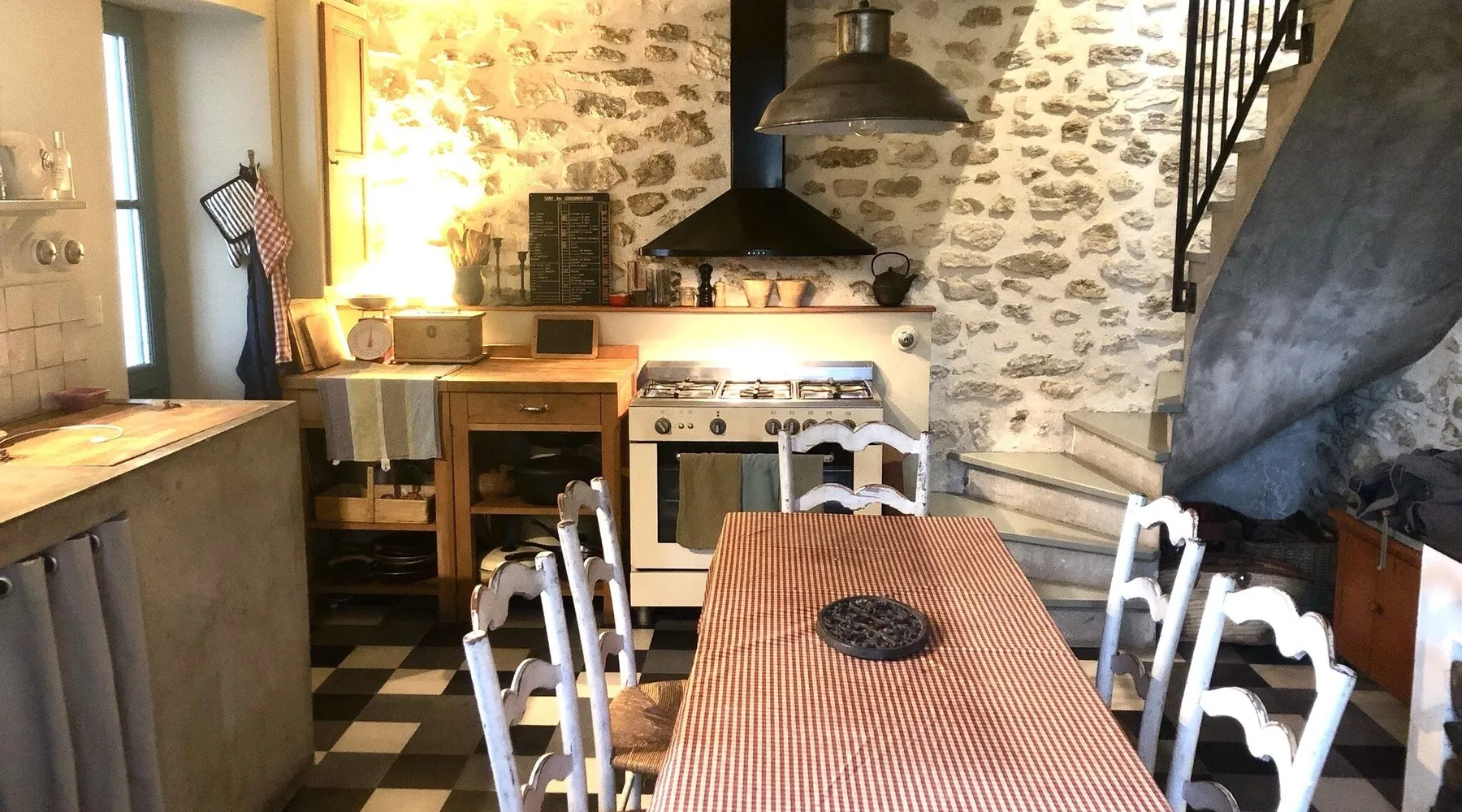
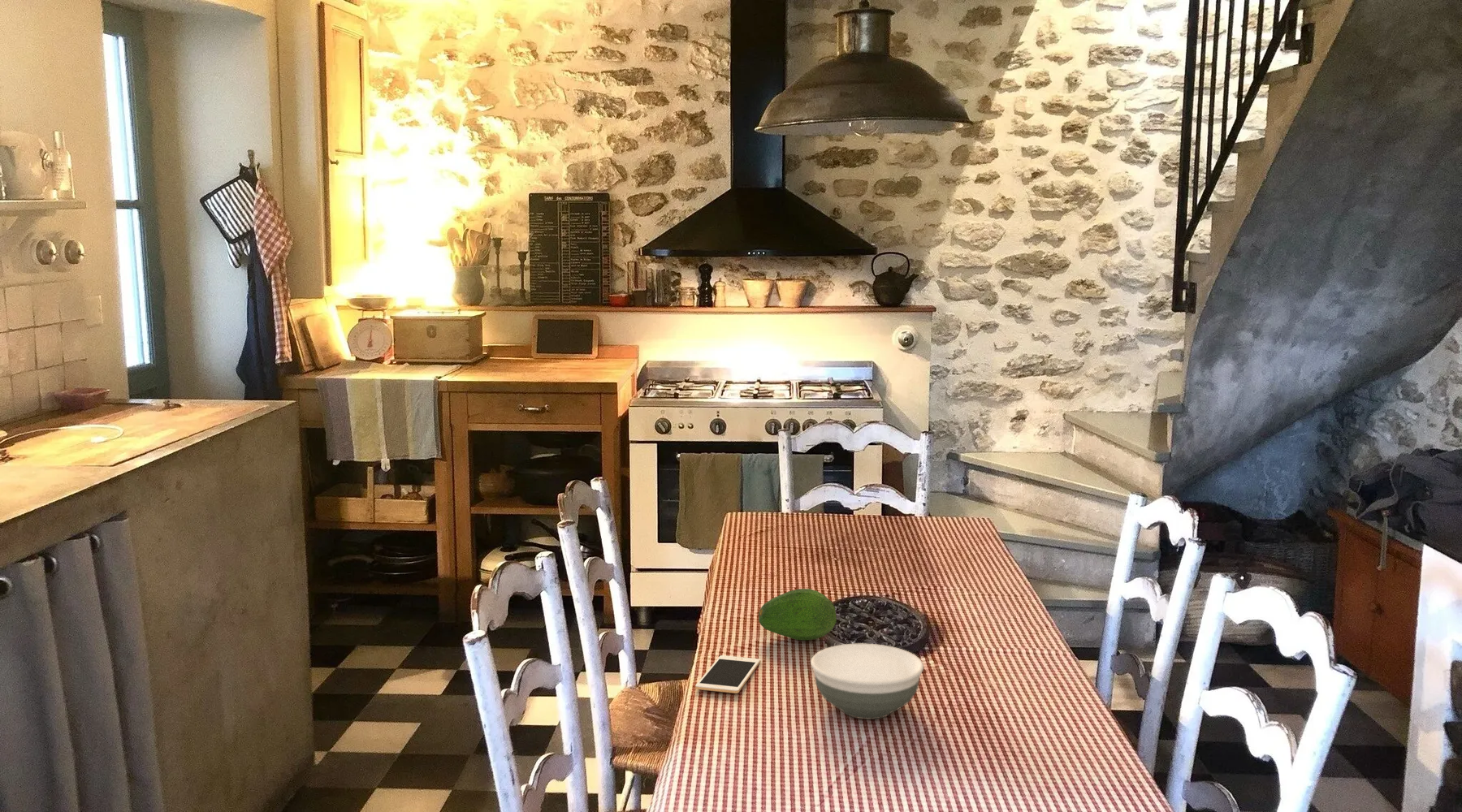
+ cell phone (729, 673)
+ bowl (866, 685)
+ fruit (797, 614)
